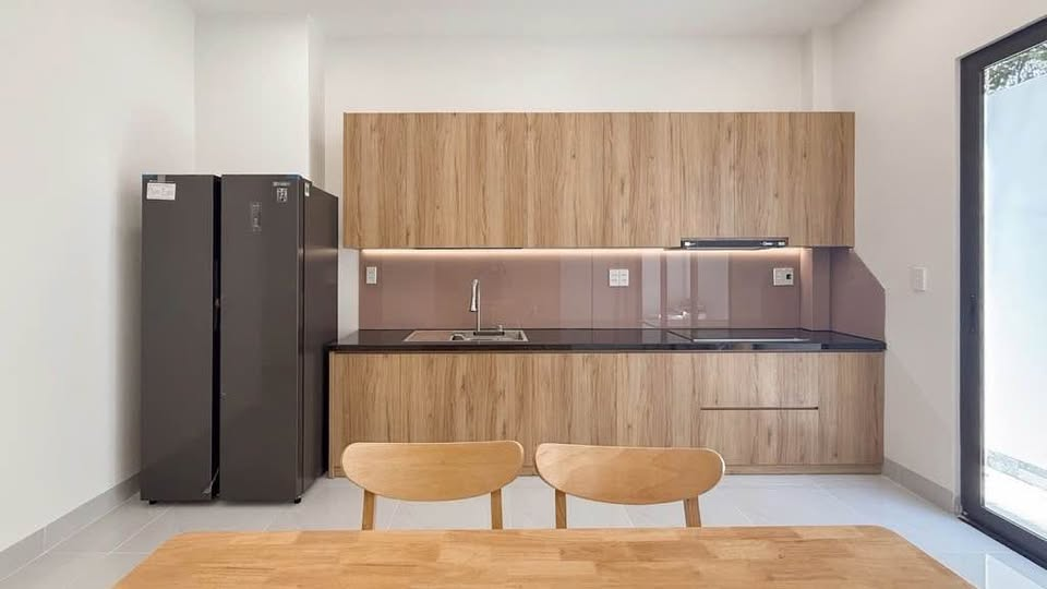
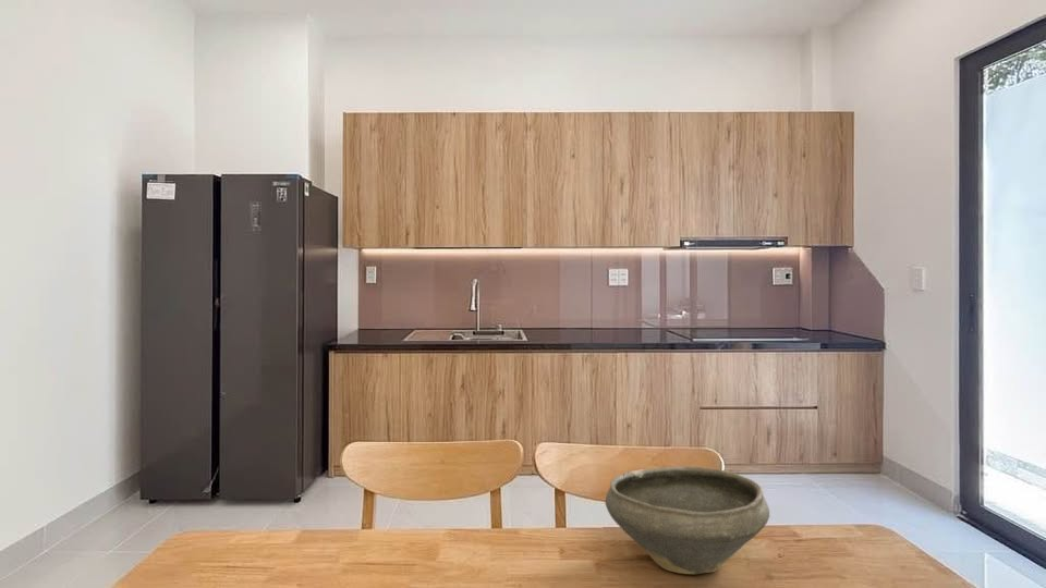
+ bowl (684, 522)
